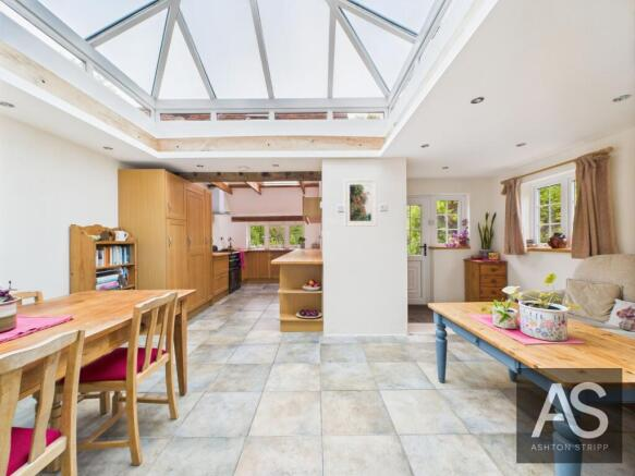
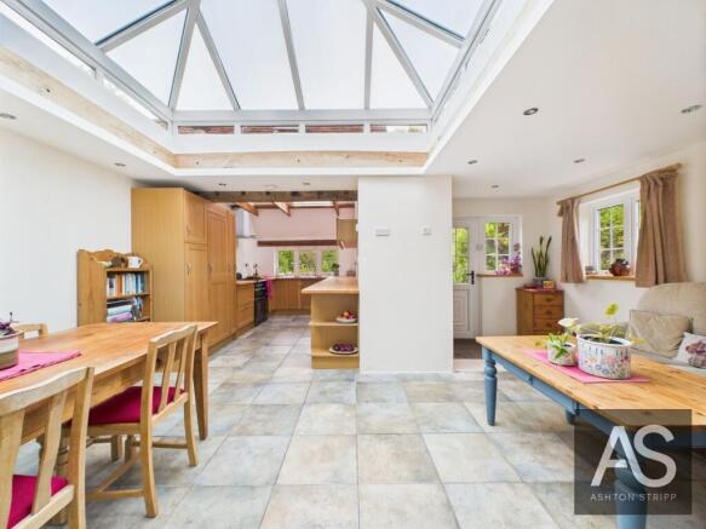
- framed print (359, 203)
